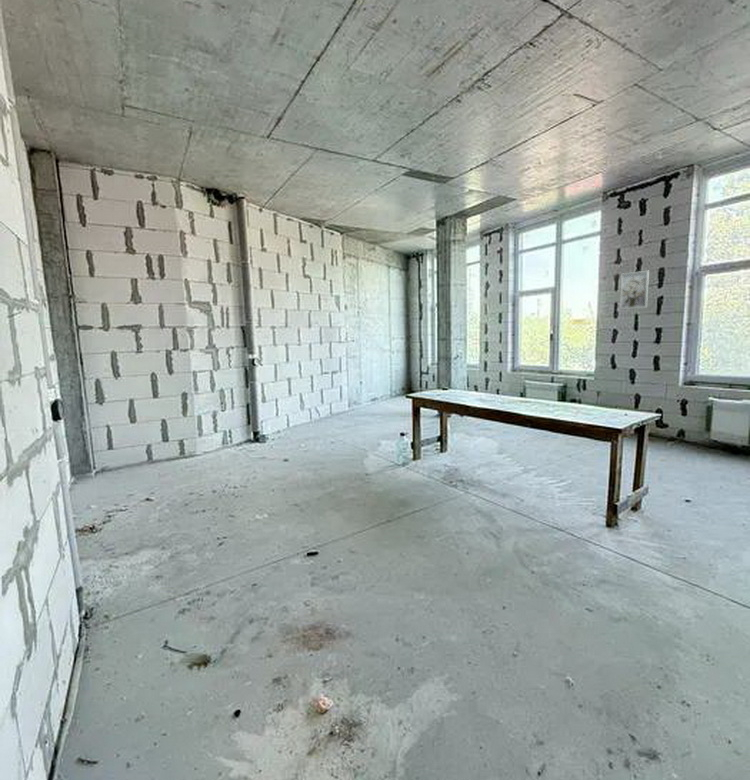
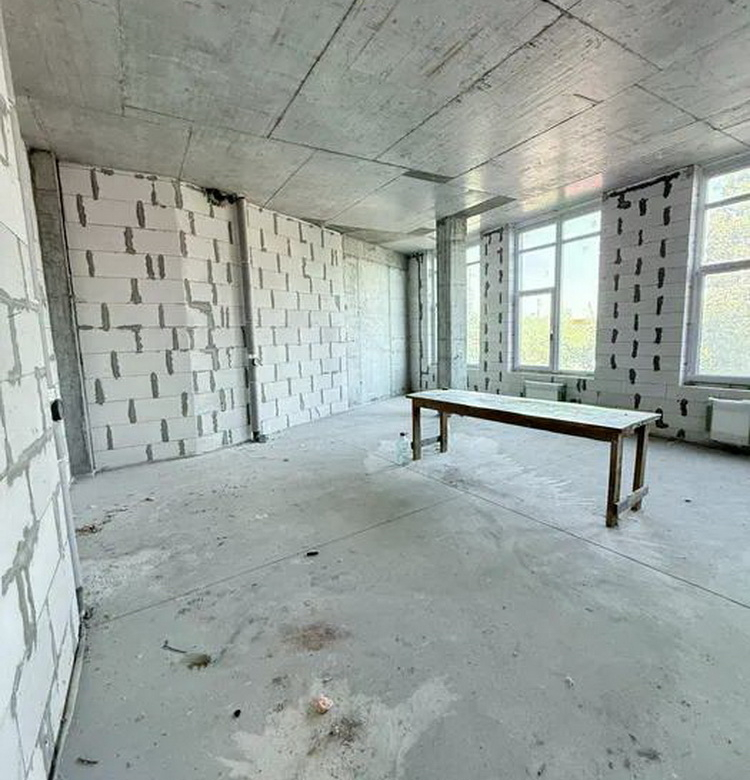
- wall art (634, 290)
